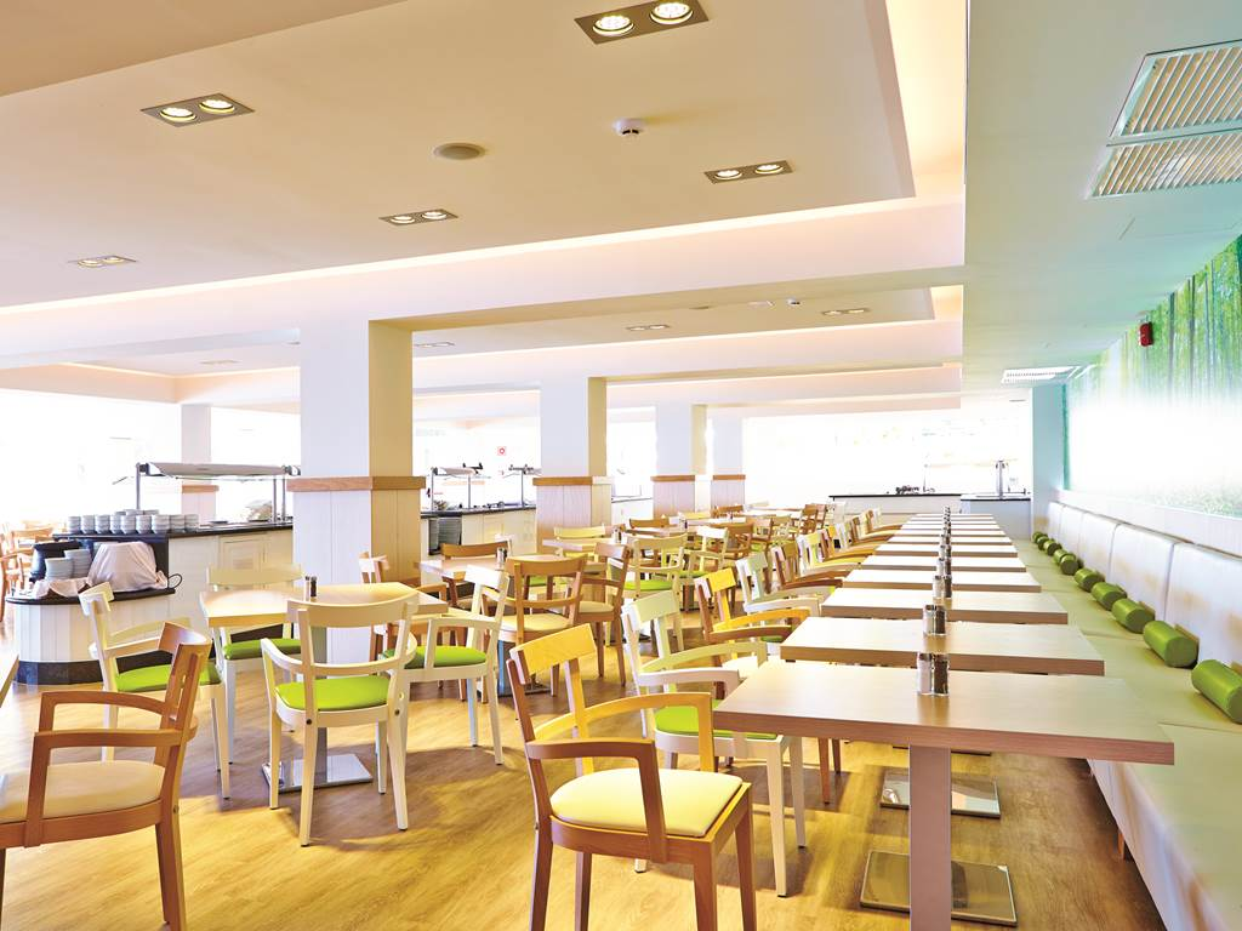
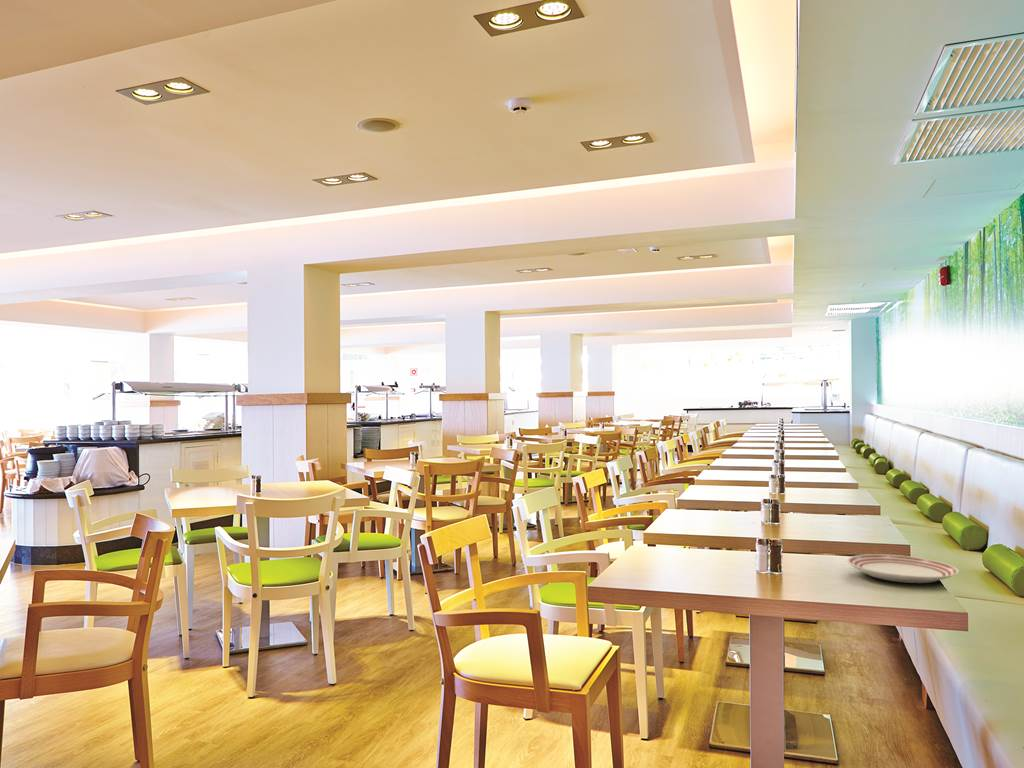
+ dinner plate (901, 569)
